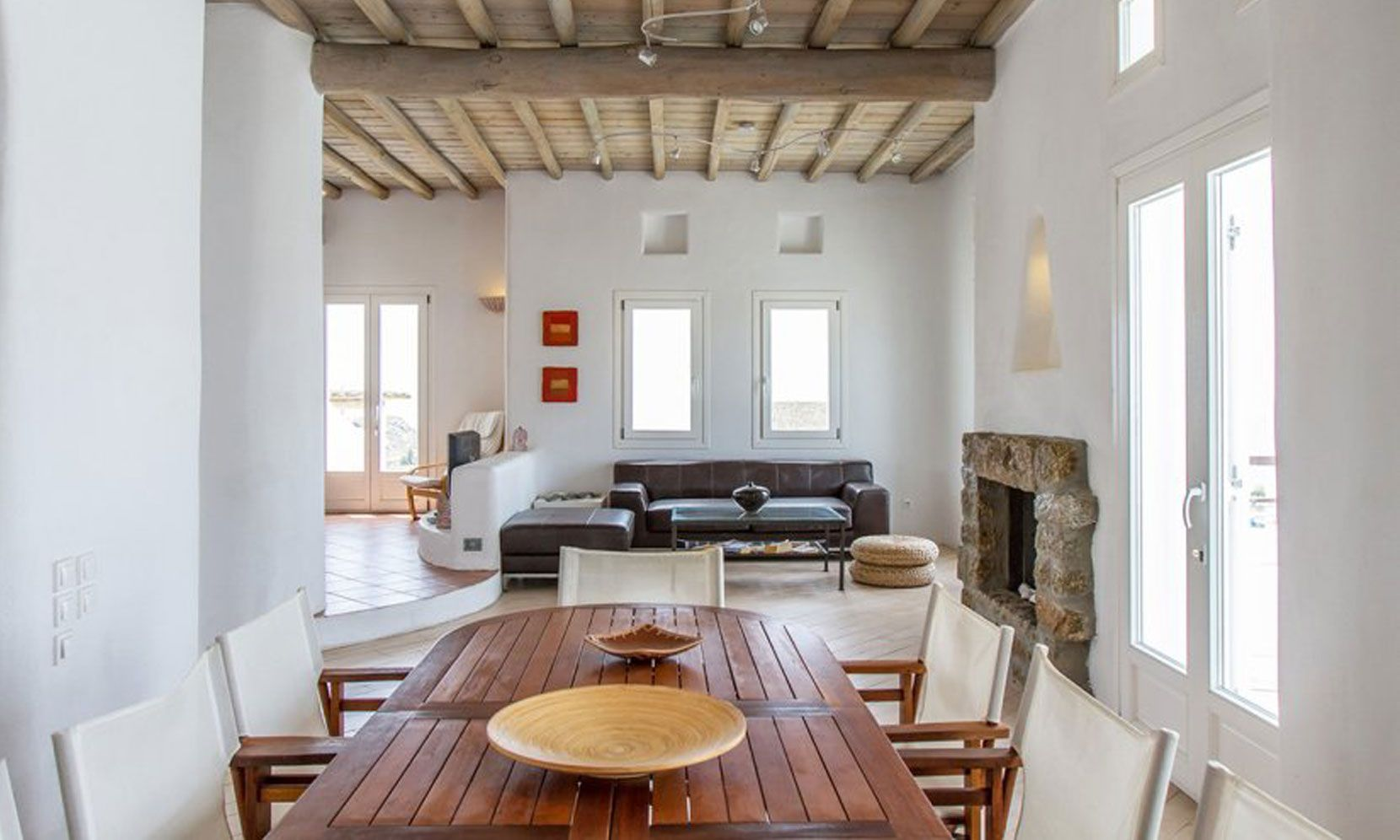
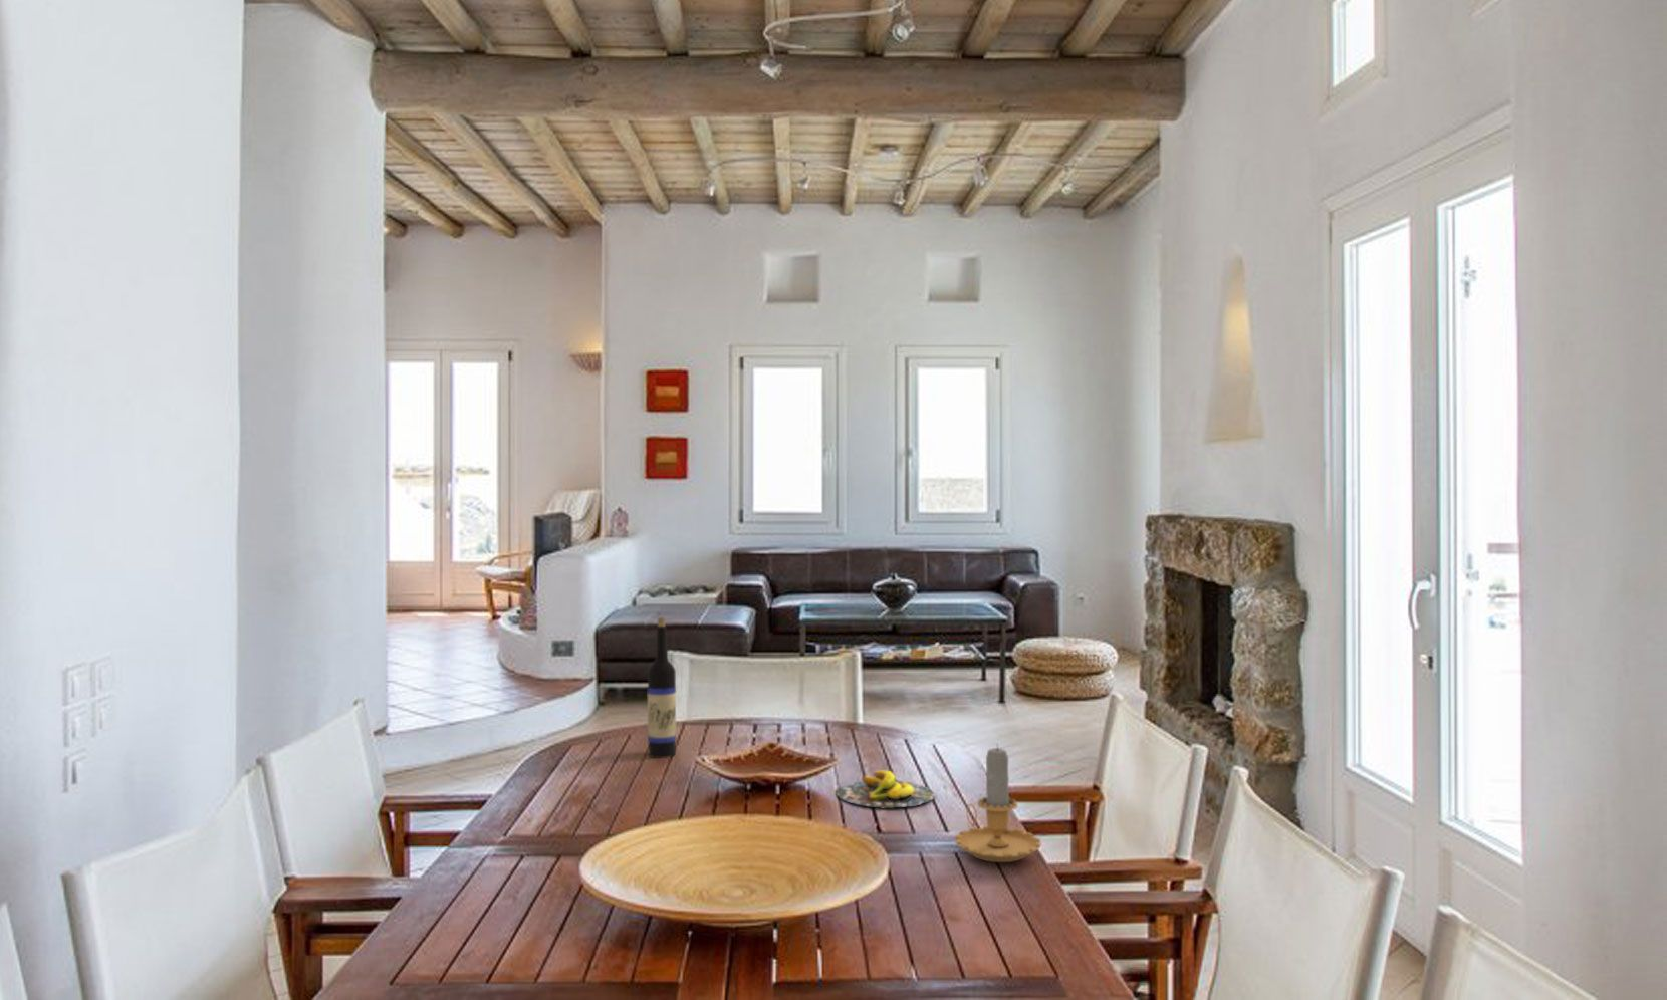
+ candle (992, 796)
+ banana (885, 783)
+ wine bottle (662, 686)
